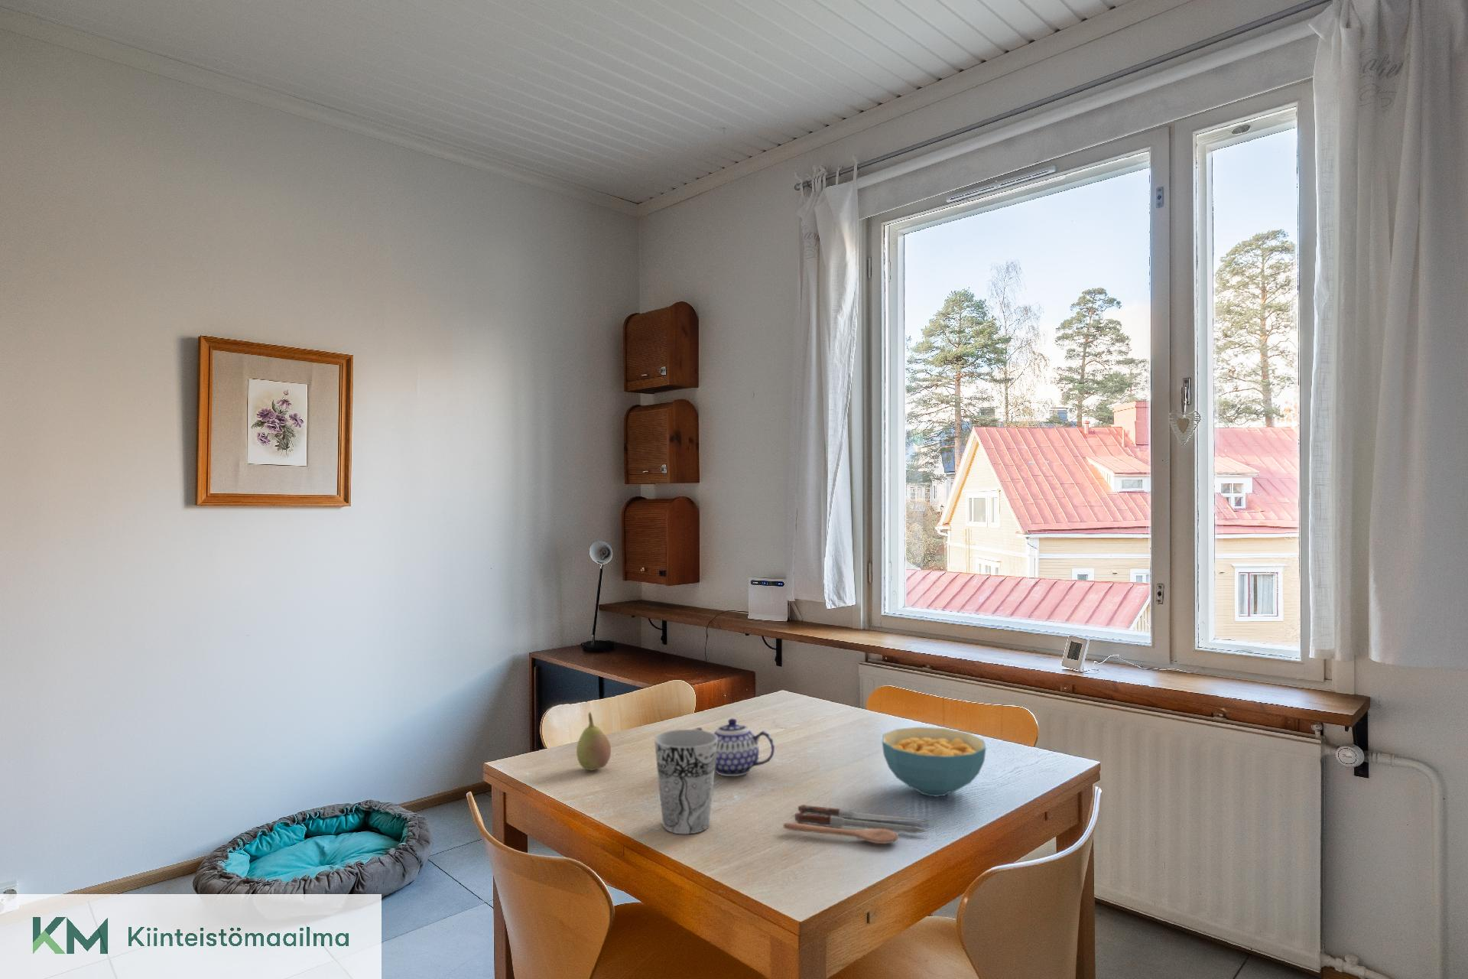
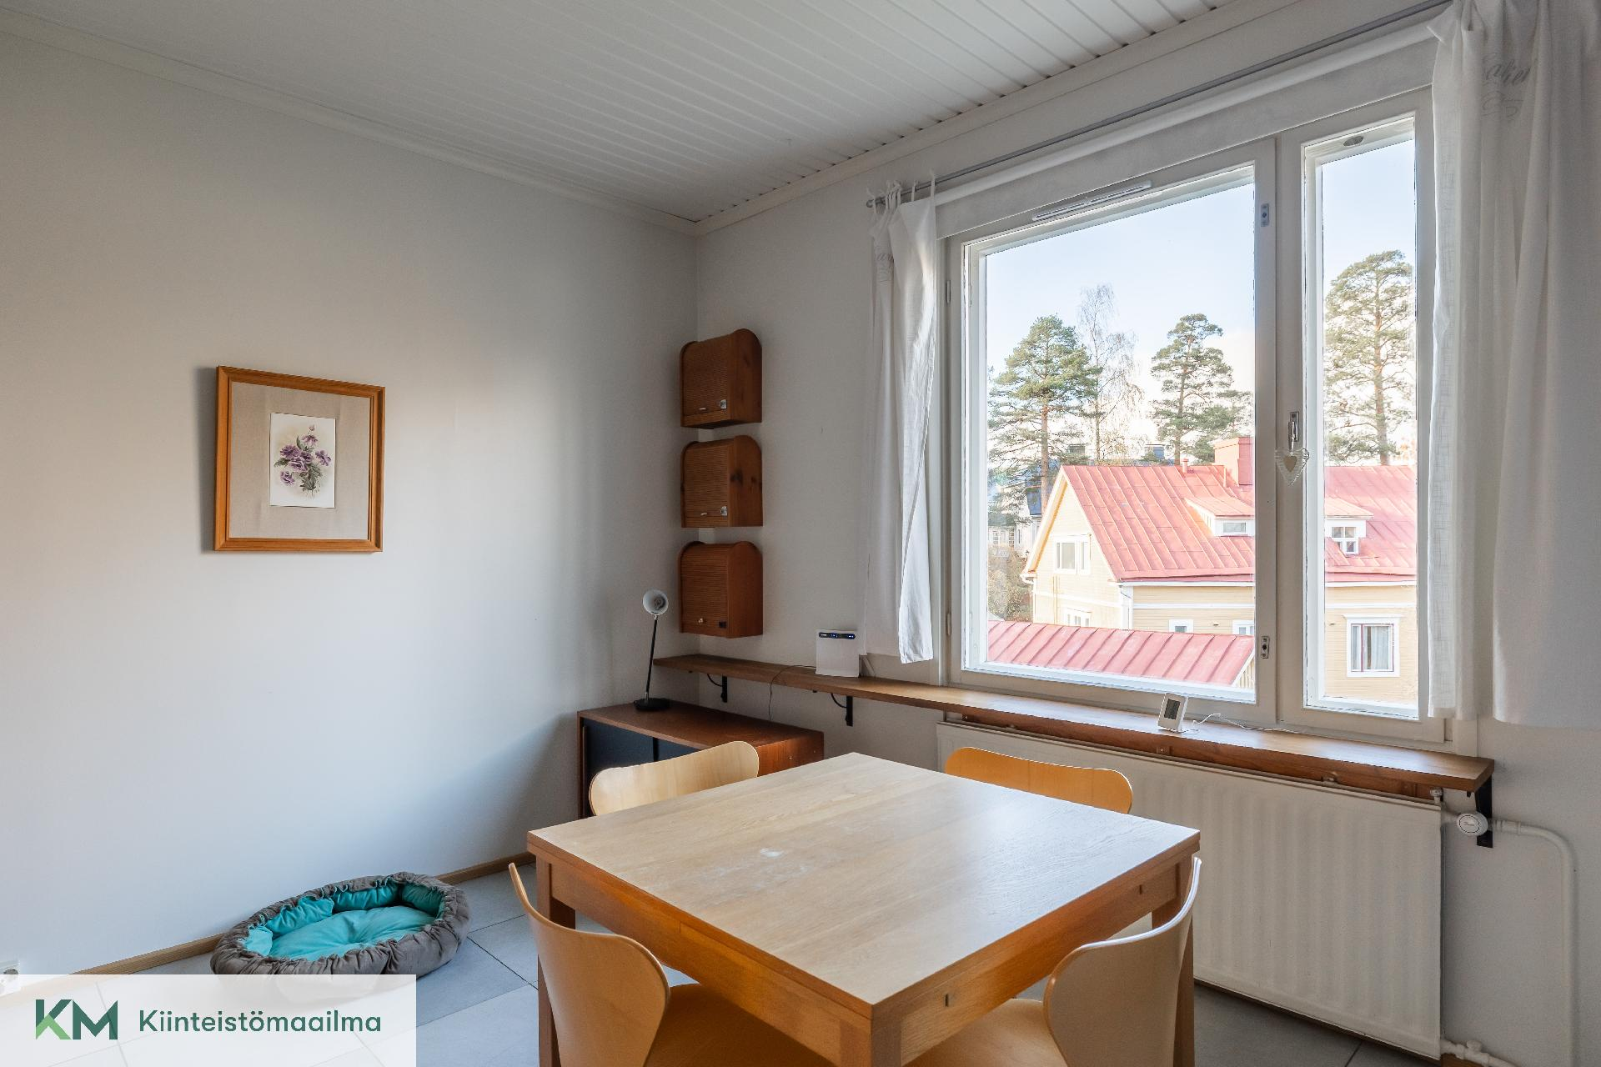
- cereal bowl (933, 766)
- teapot (733, 745)
- spoon (861, 825)
- cup (686, 781)
- fruit (593, 741)
